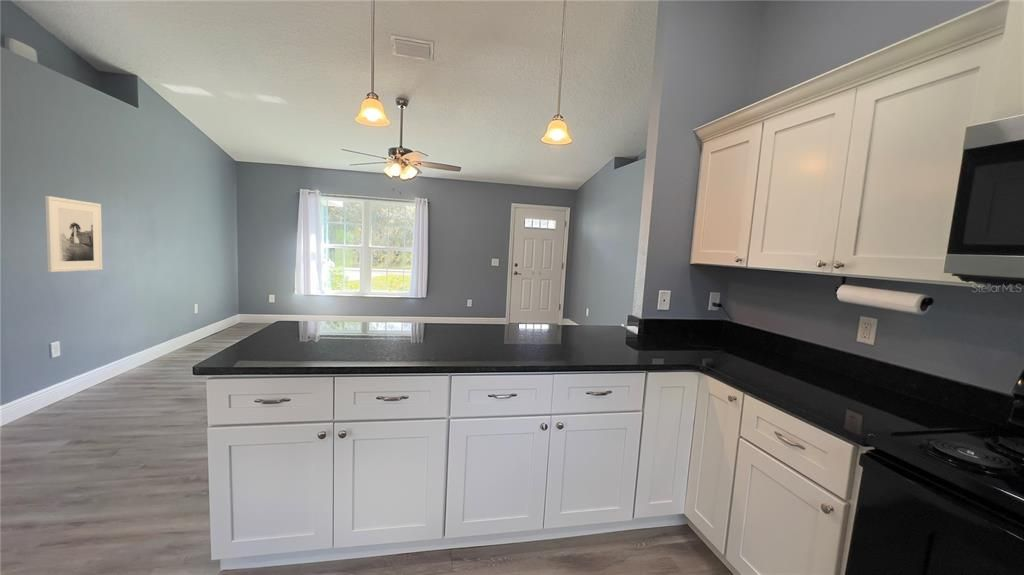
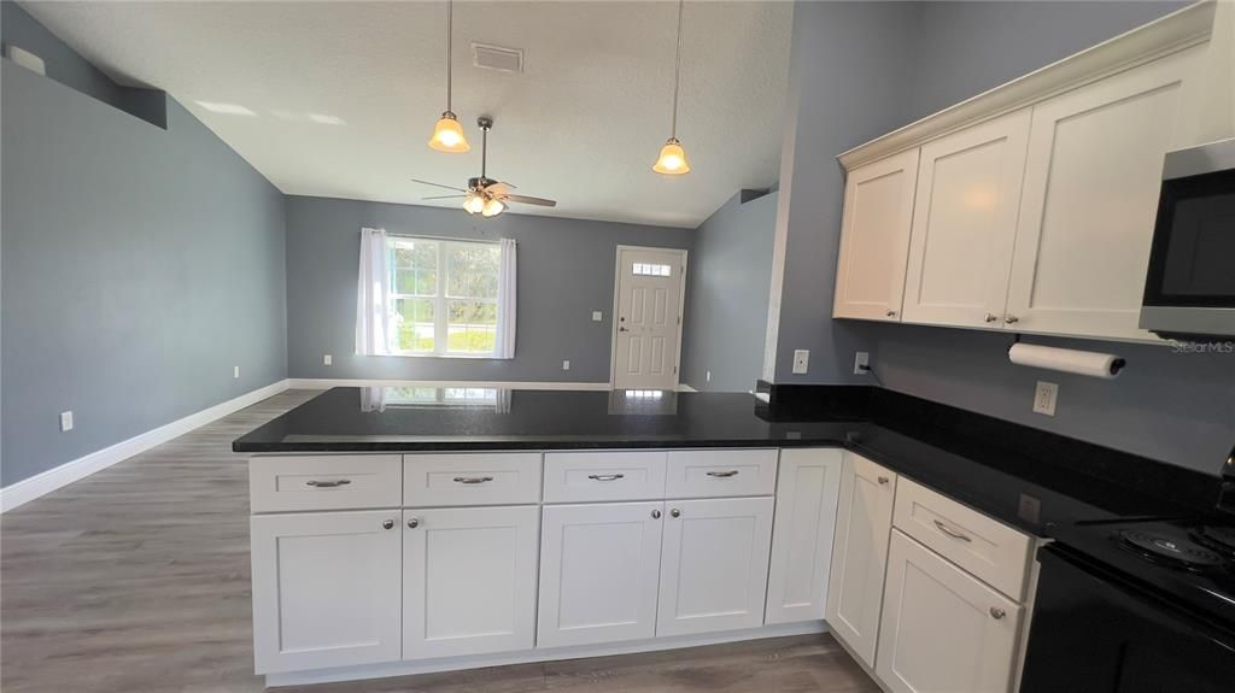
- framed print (76, 235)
